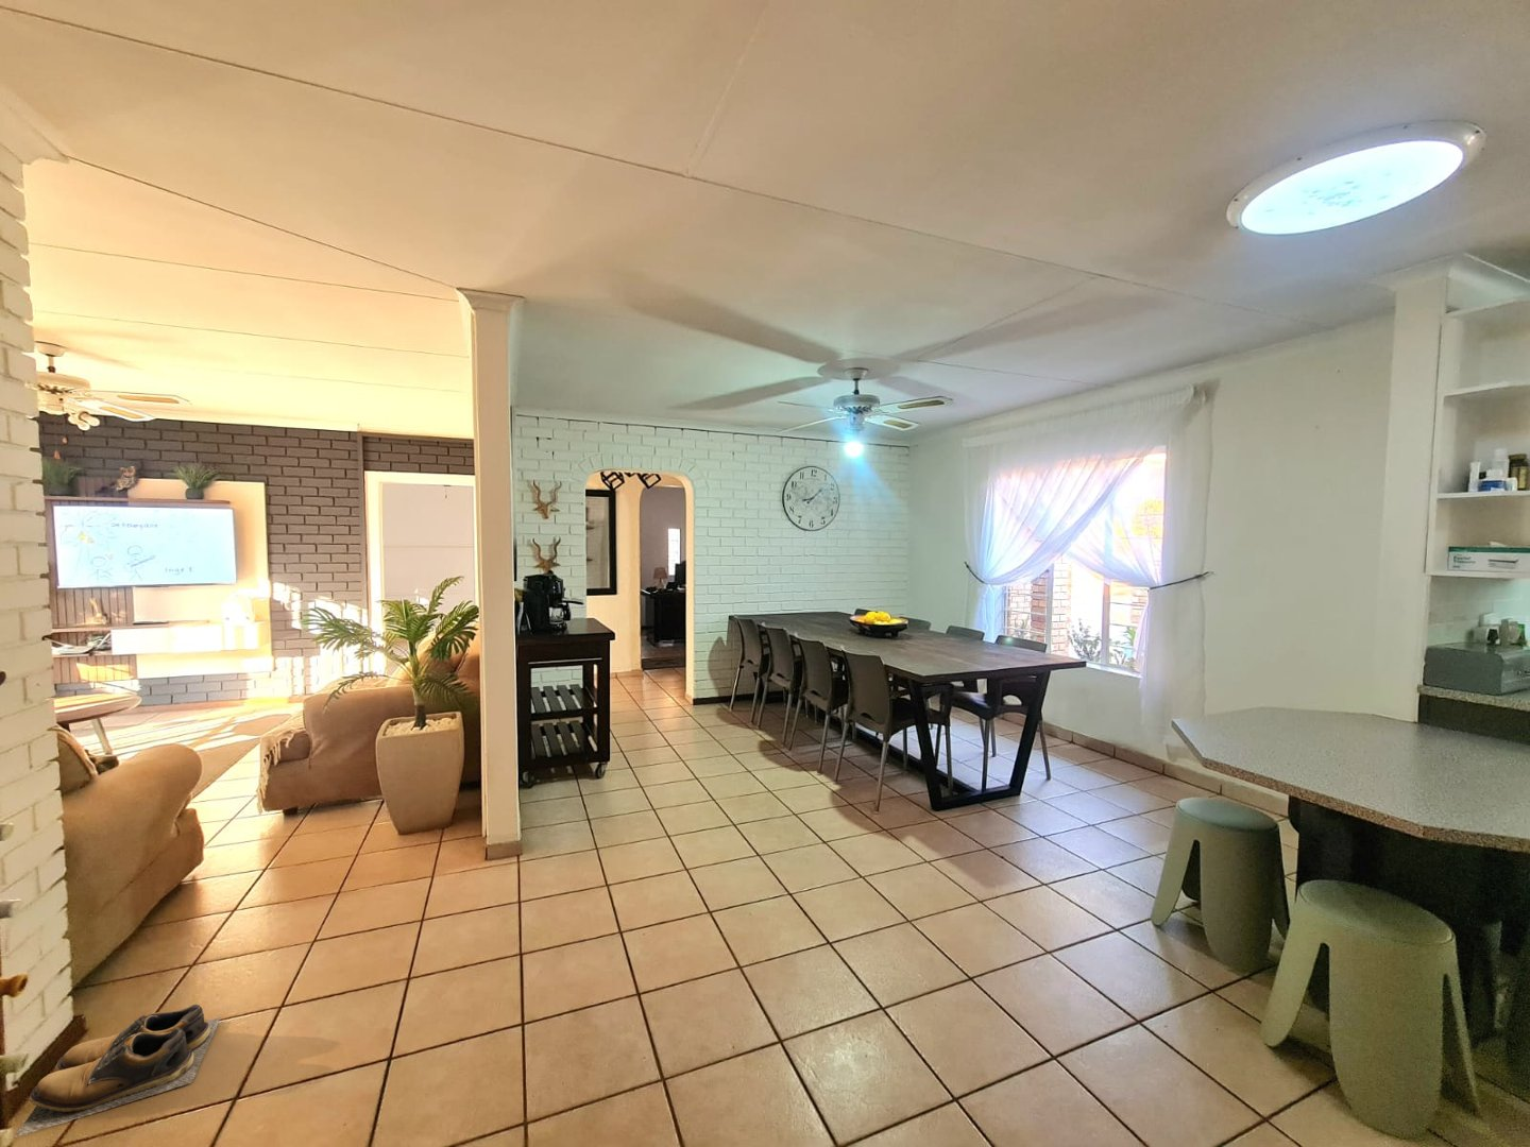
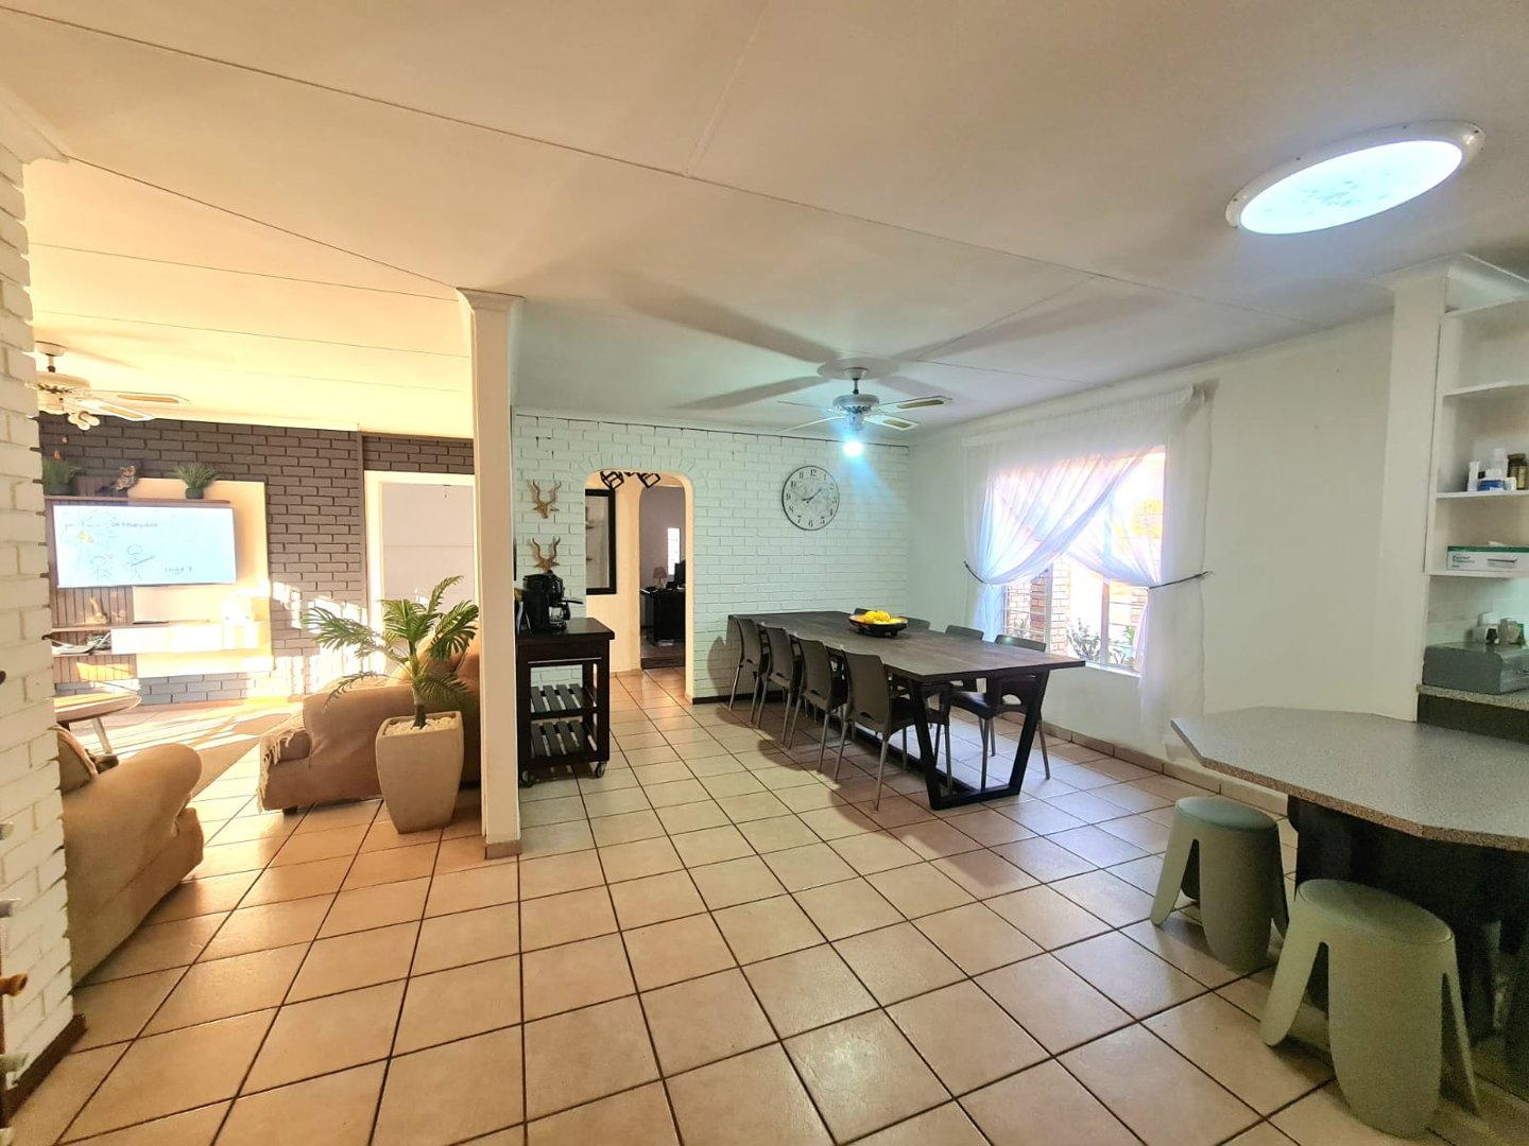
- shoes (128, 1052)
